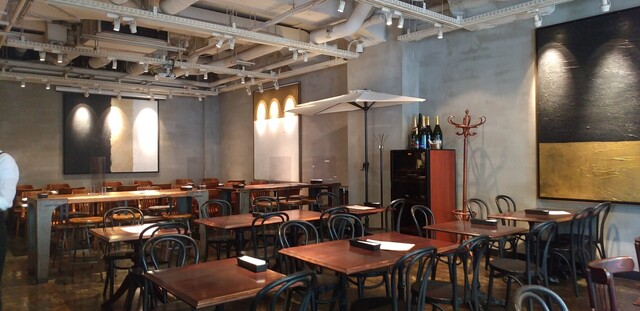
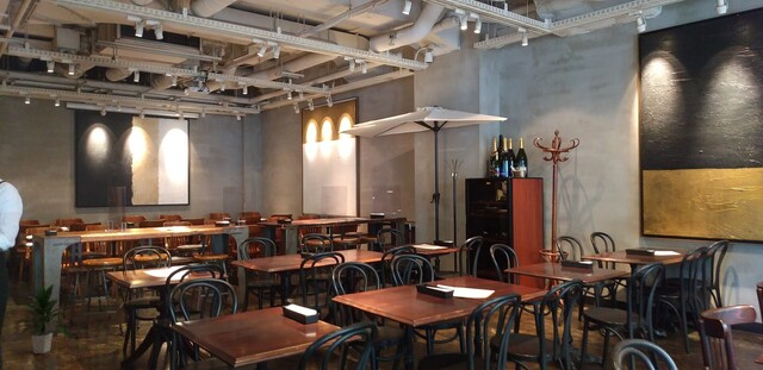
+ indoor plant (43, 319)
